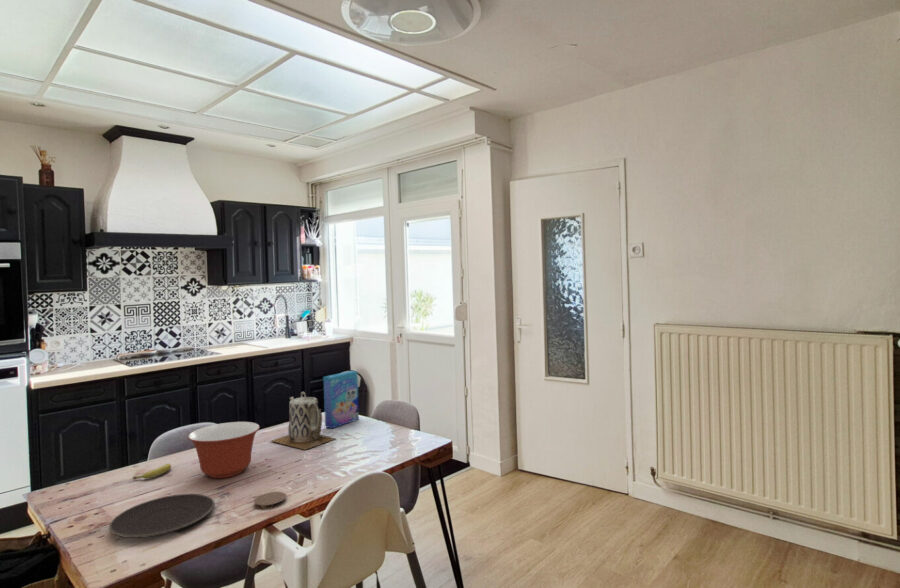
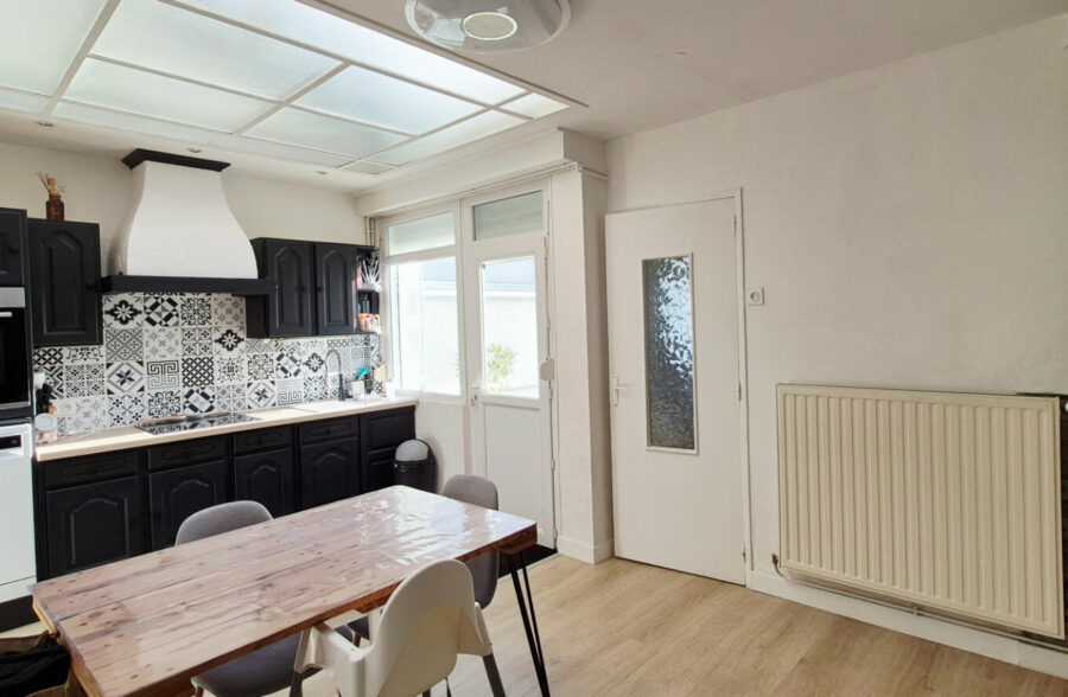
- coaster (270, 500)
- plate (164, 516)
- cereal box (341, 398)
- teapot (302, 416)
- mixing bowl (225, 451)
- fruit (155, 470)
